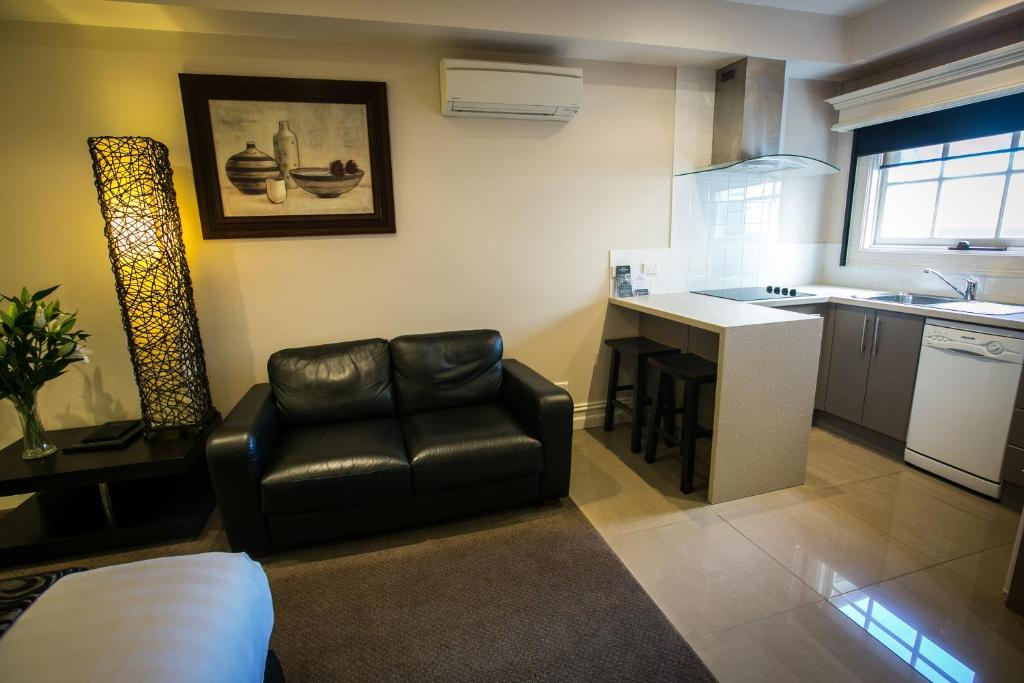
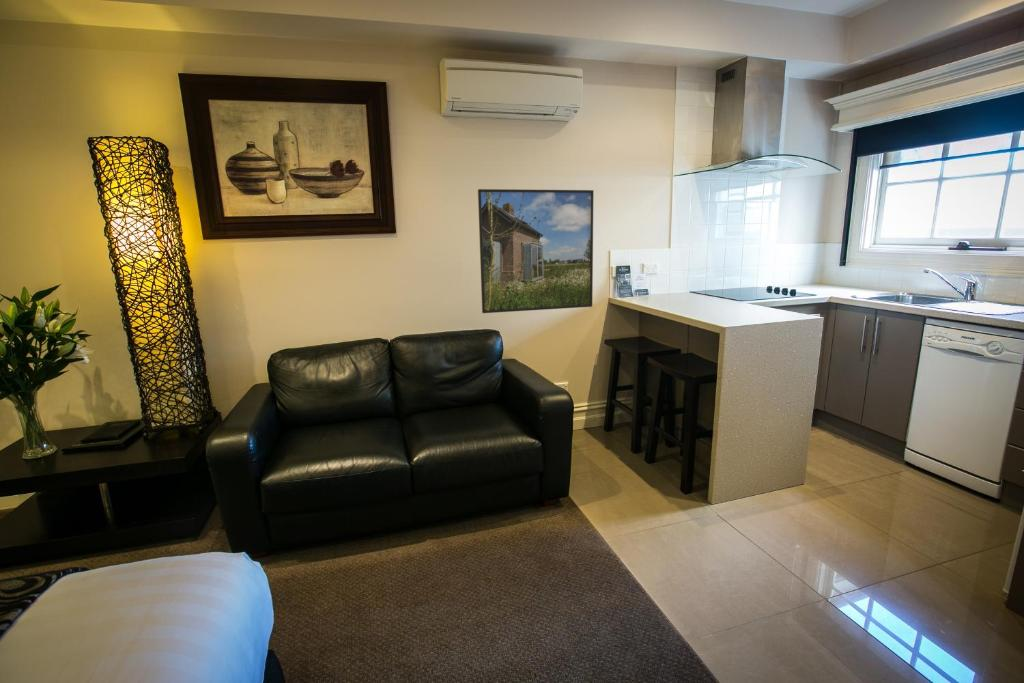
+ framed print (538, 251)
